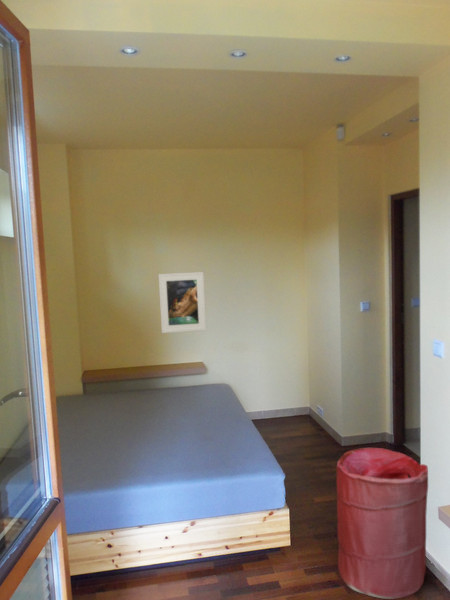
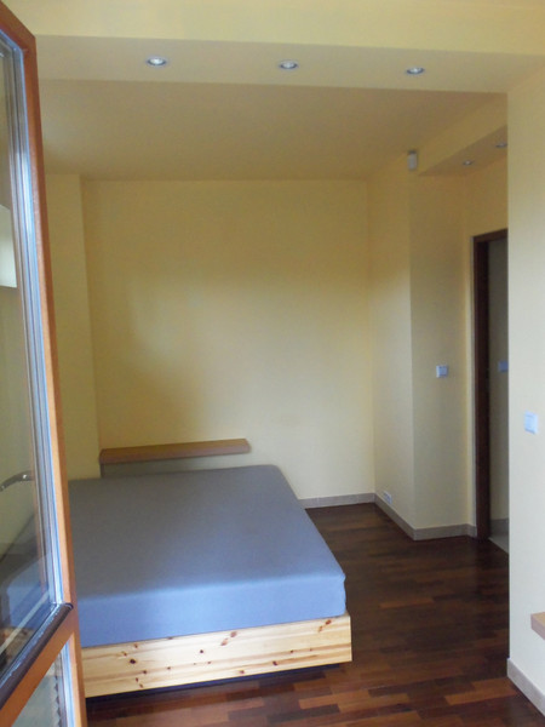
- laundry hamper (381, 515)
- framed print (182, 302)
